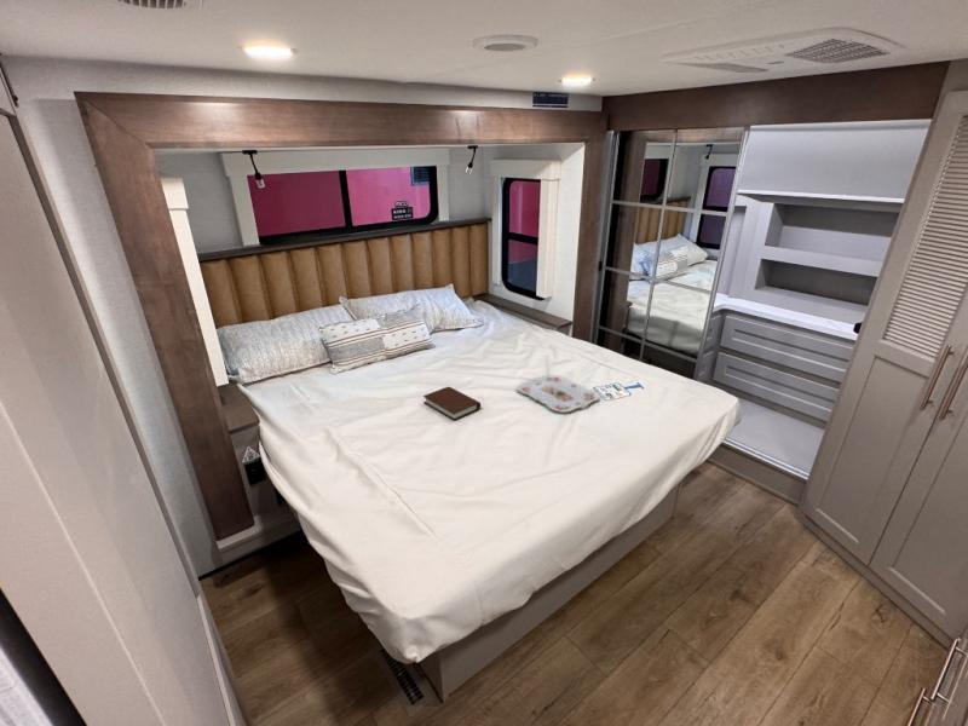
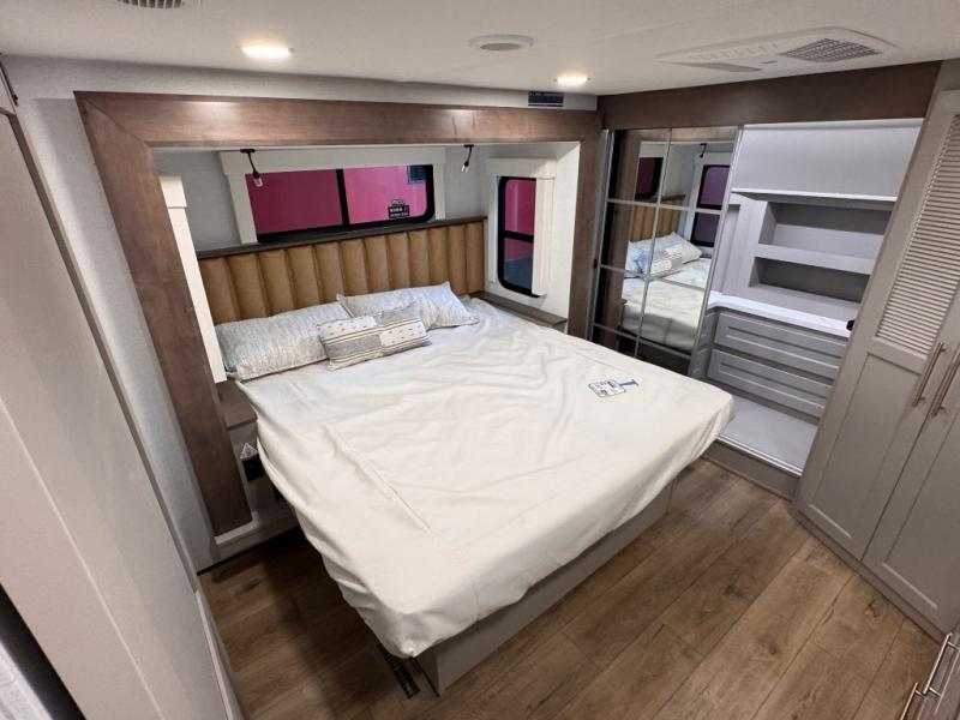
- book (451, 402)
- serving tray (557, 392)
